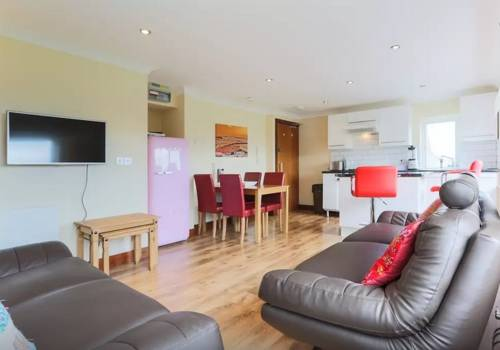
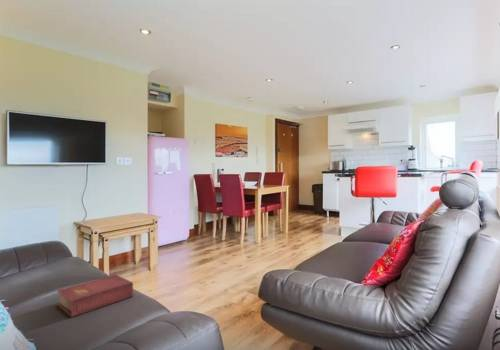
+ book (96, 293)
